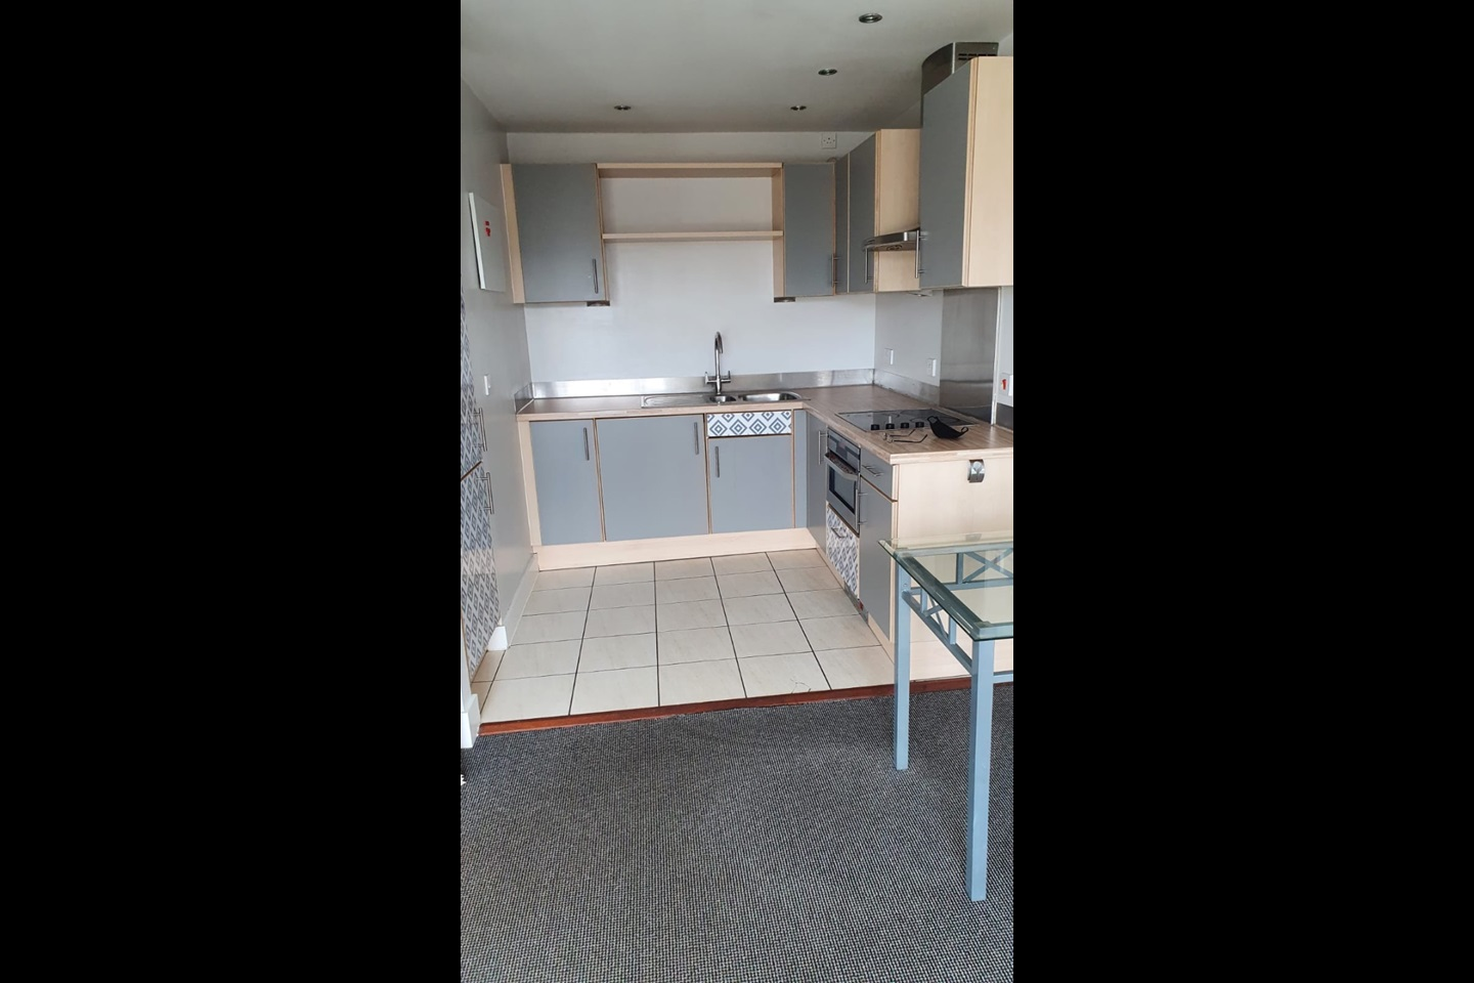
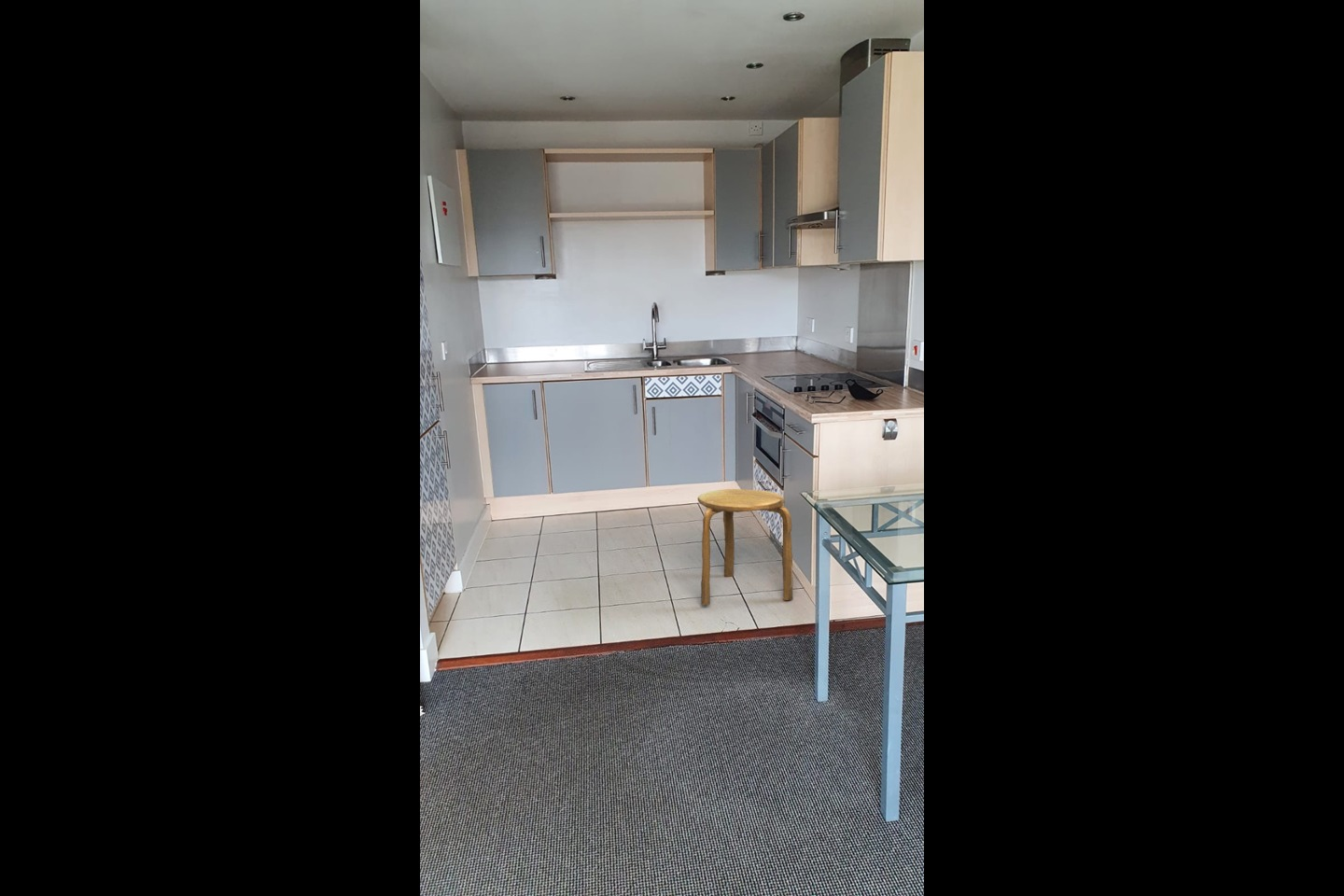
+ stool (734, 543)
